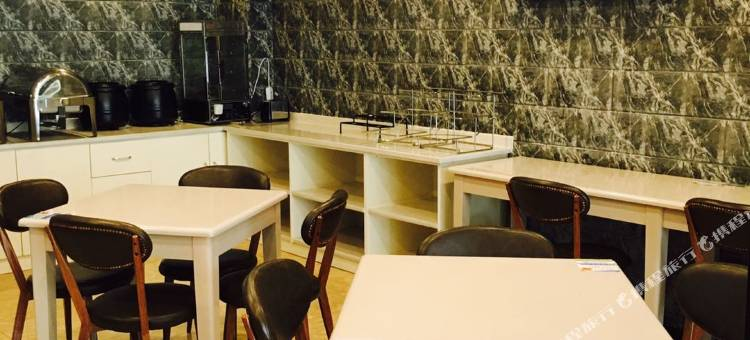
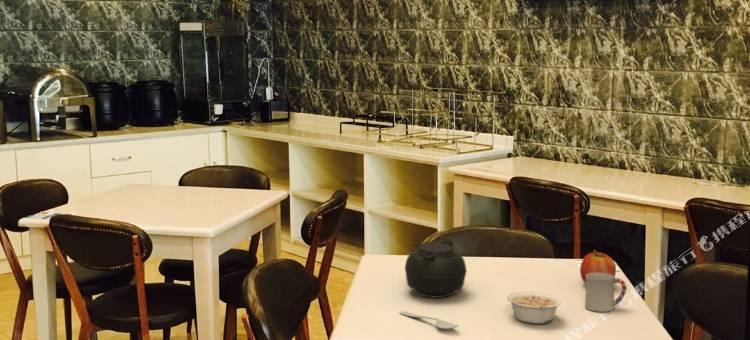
+ cup (605, 292)
+ legume (535, 307)
+ spoon (427, 318)
+ teapot (437, 267)
+ fruit (598, 268)
